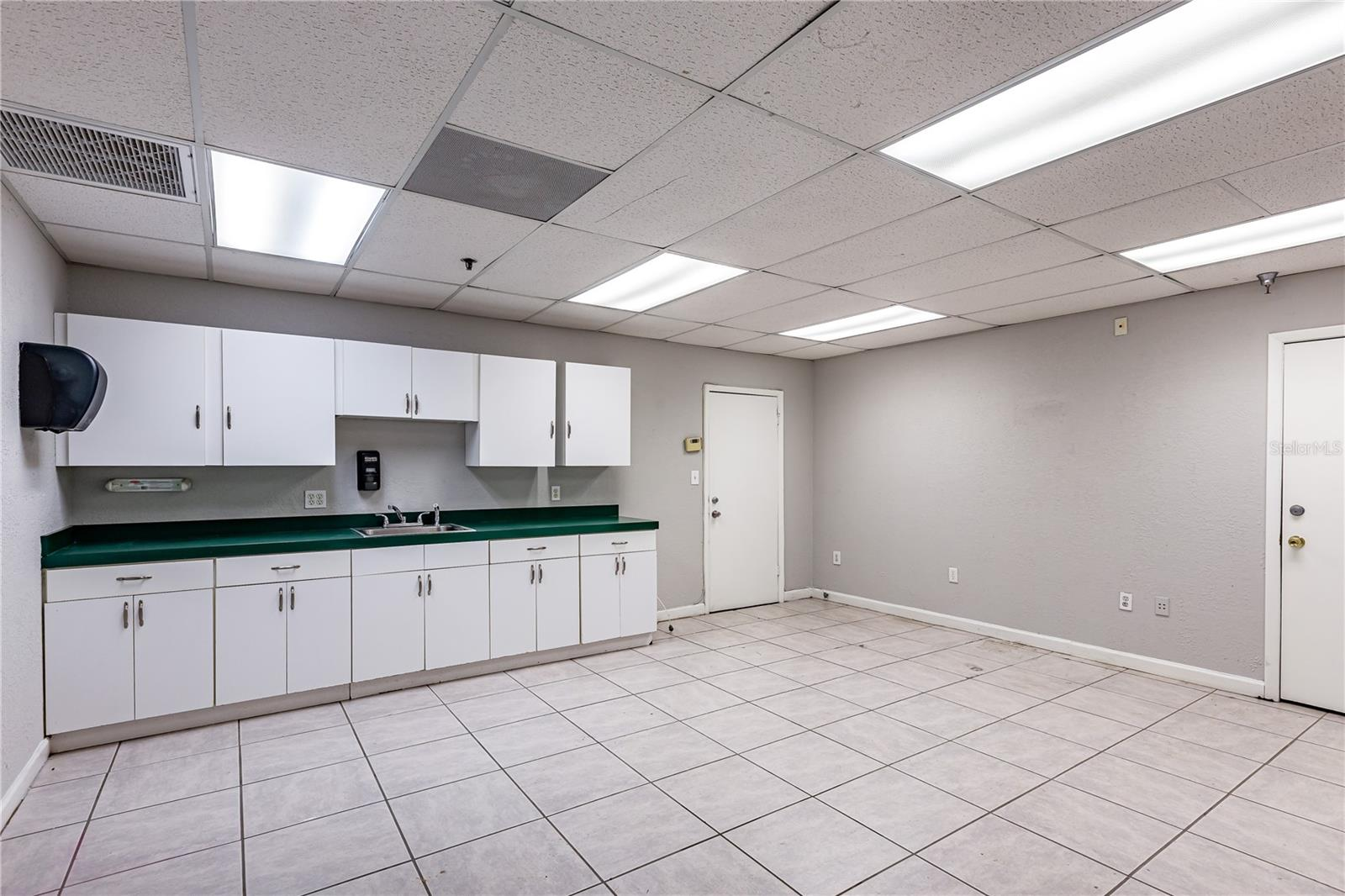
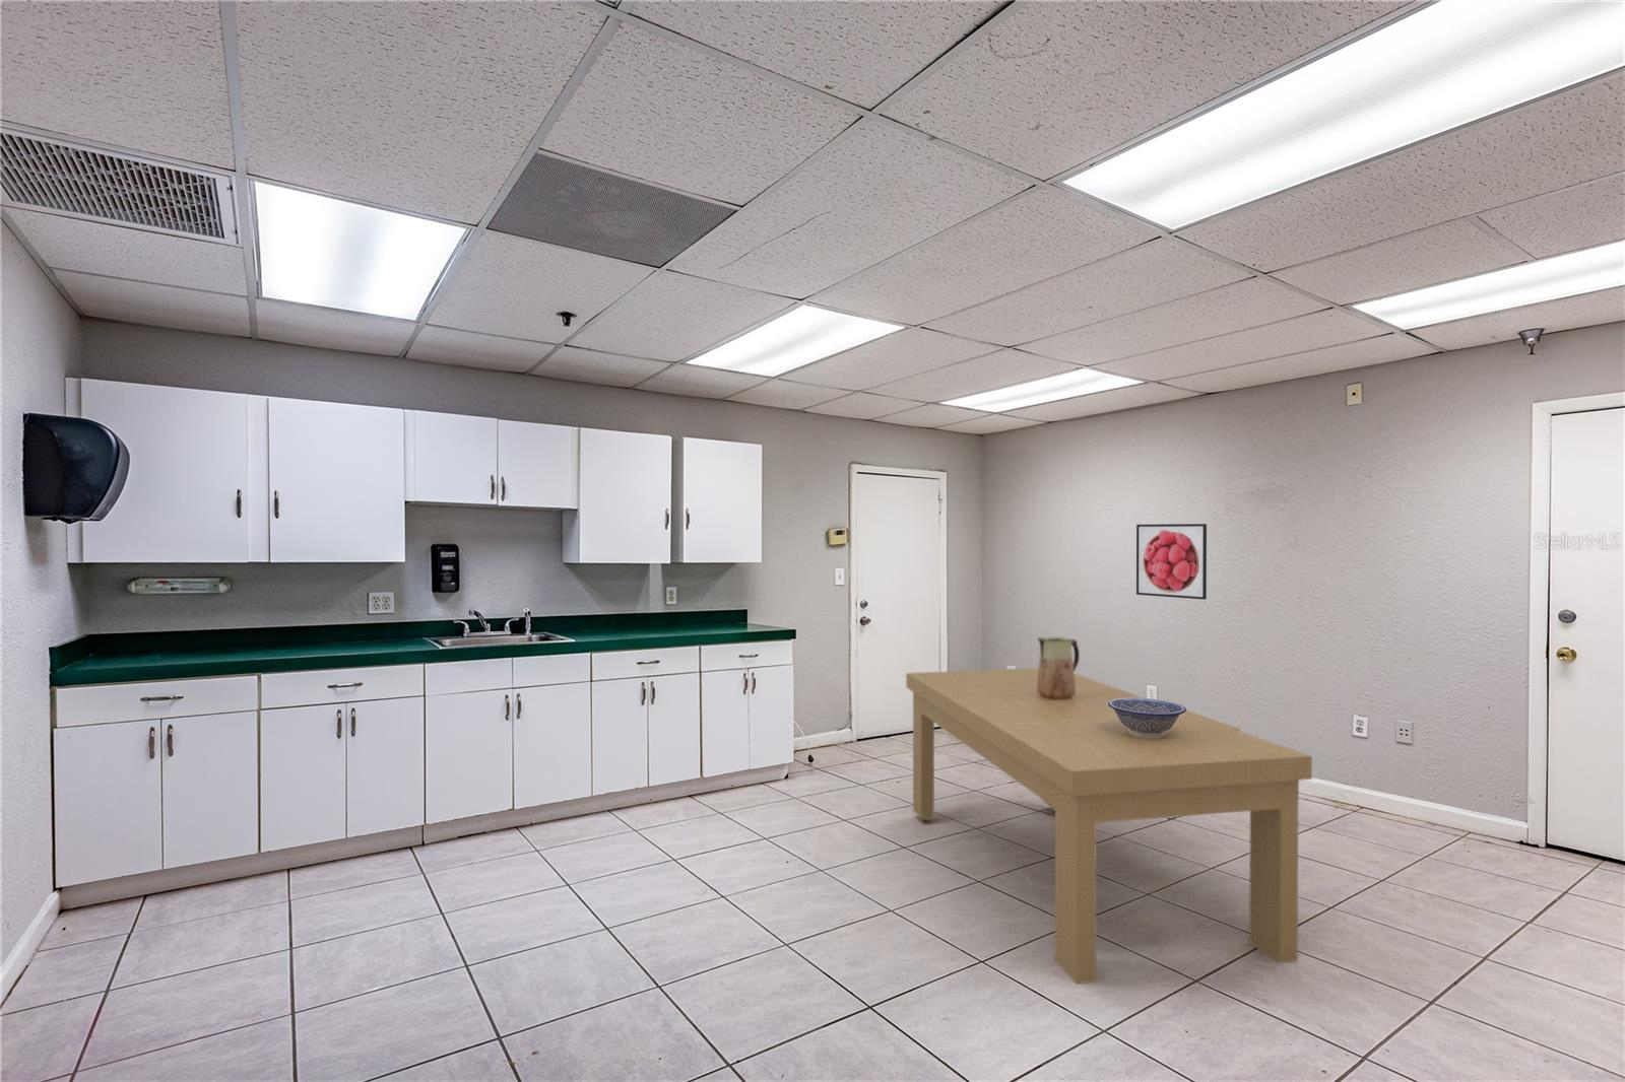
+ vase (1057, 665)
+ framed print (1170, 560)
+ decorative bowl (1145, 719)
+ dining table (1091, 786)
